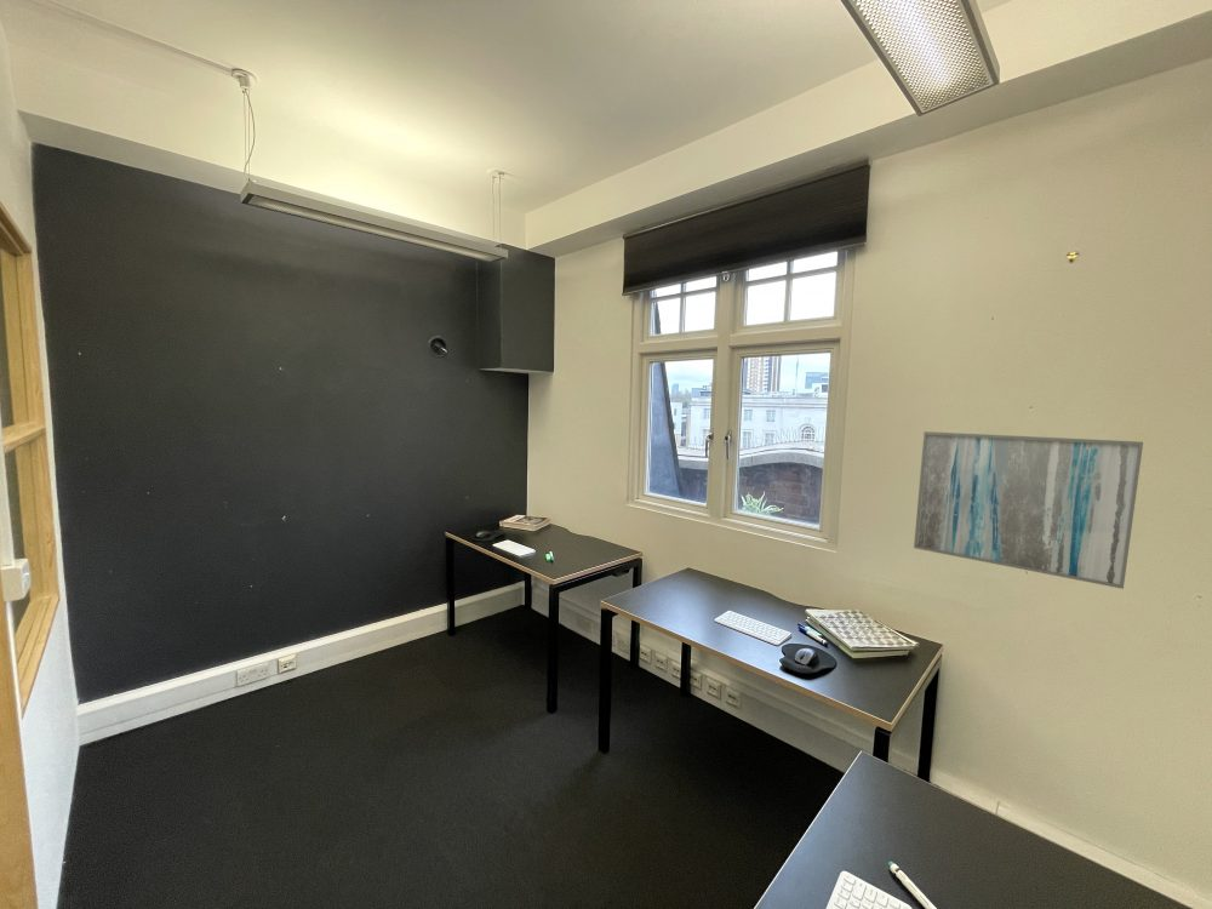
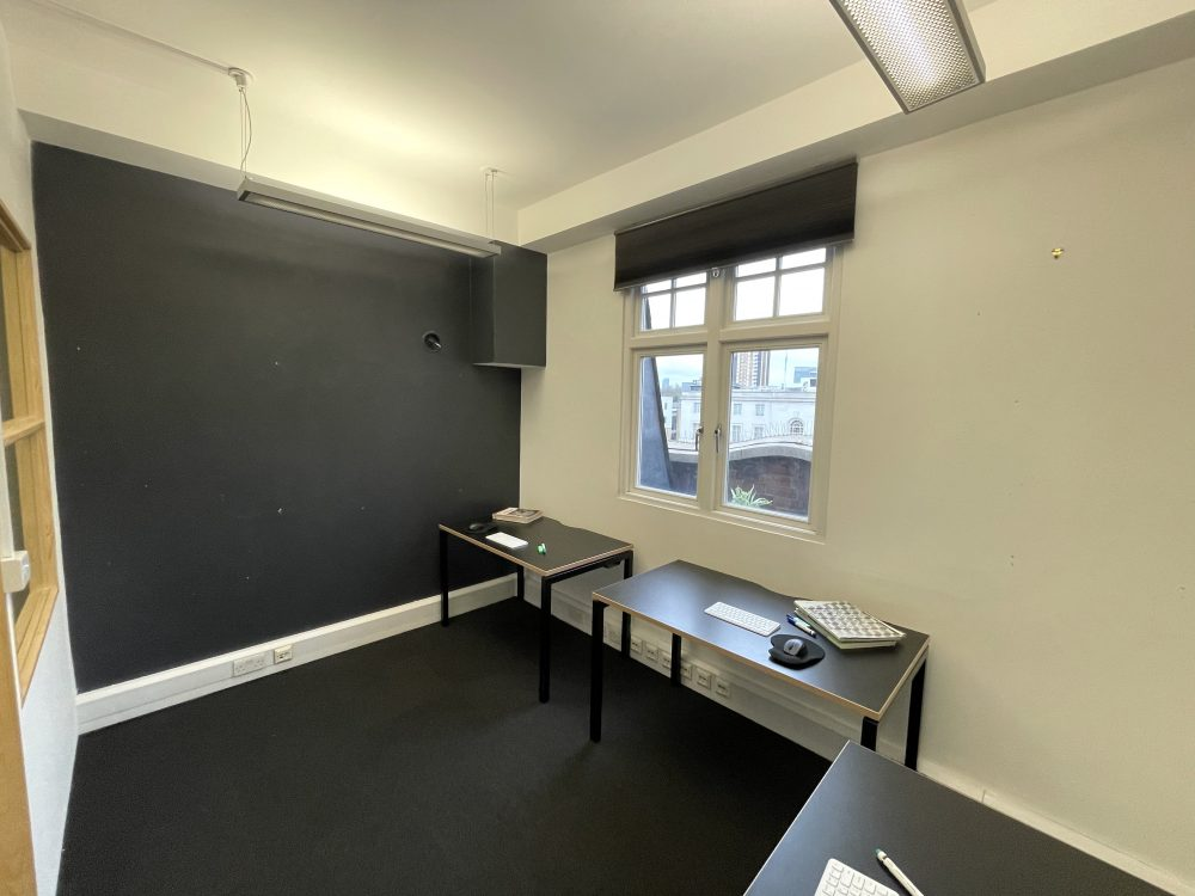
- wall art (1013, 501)
